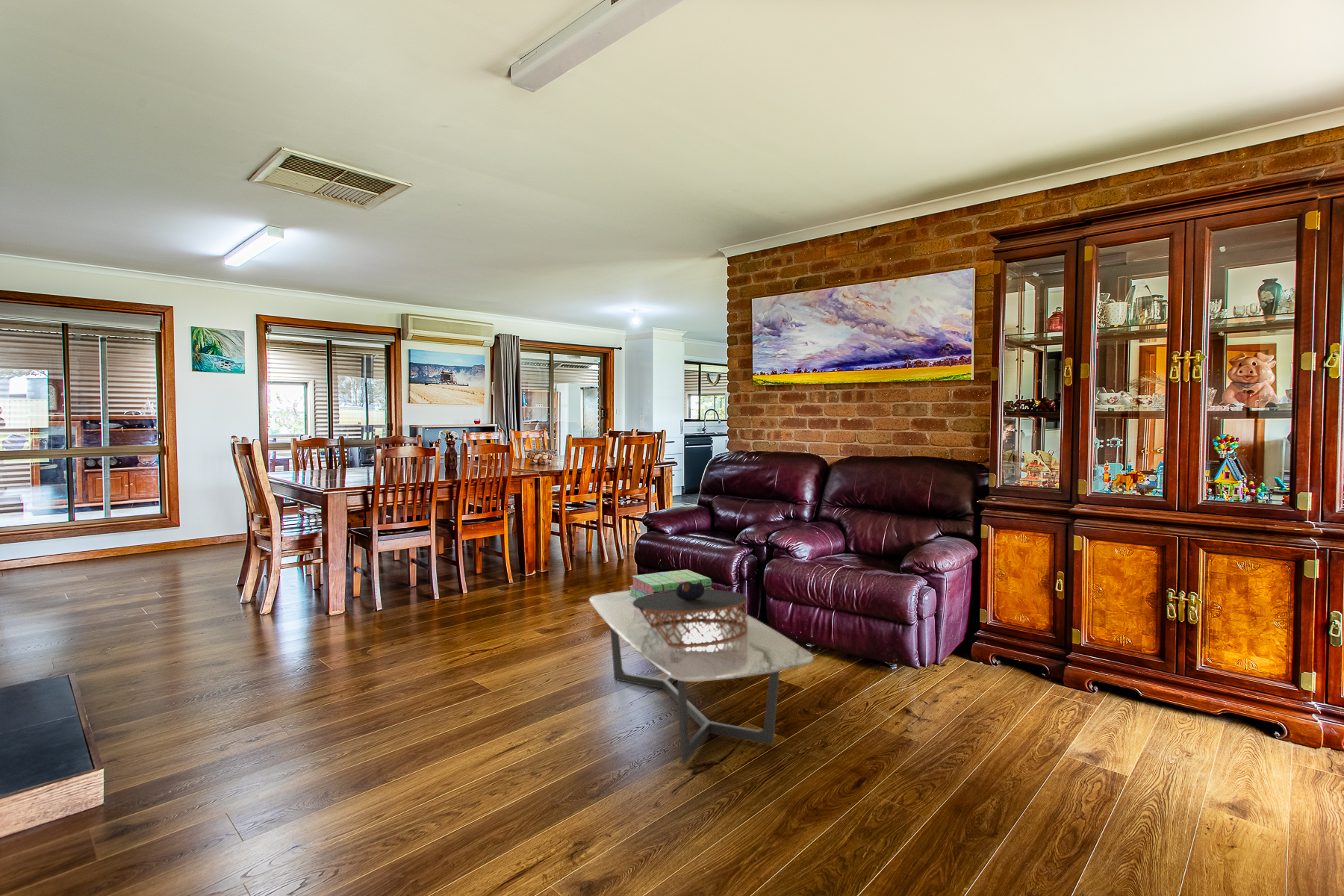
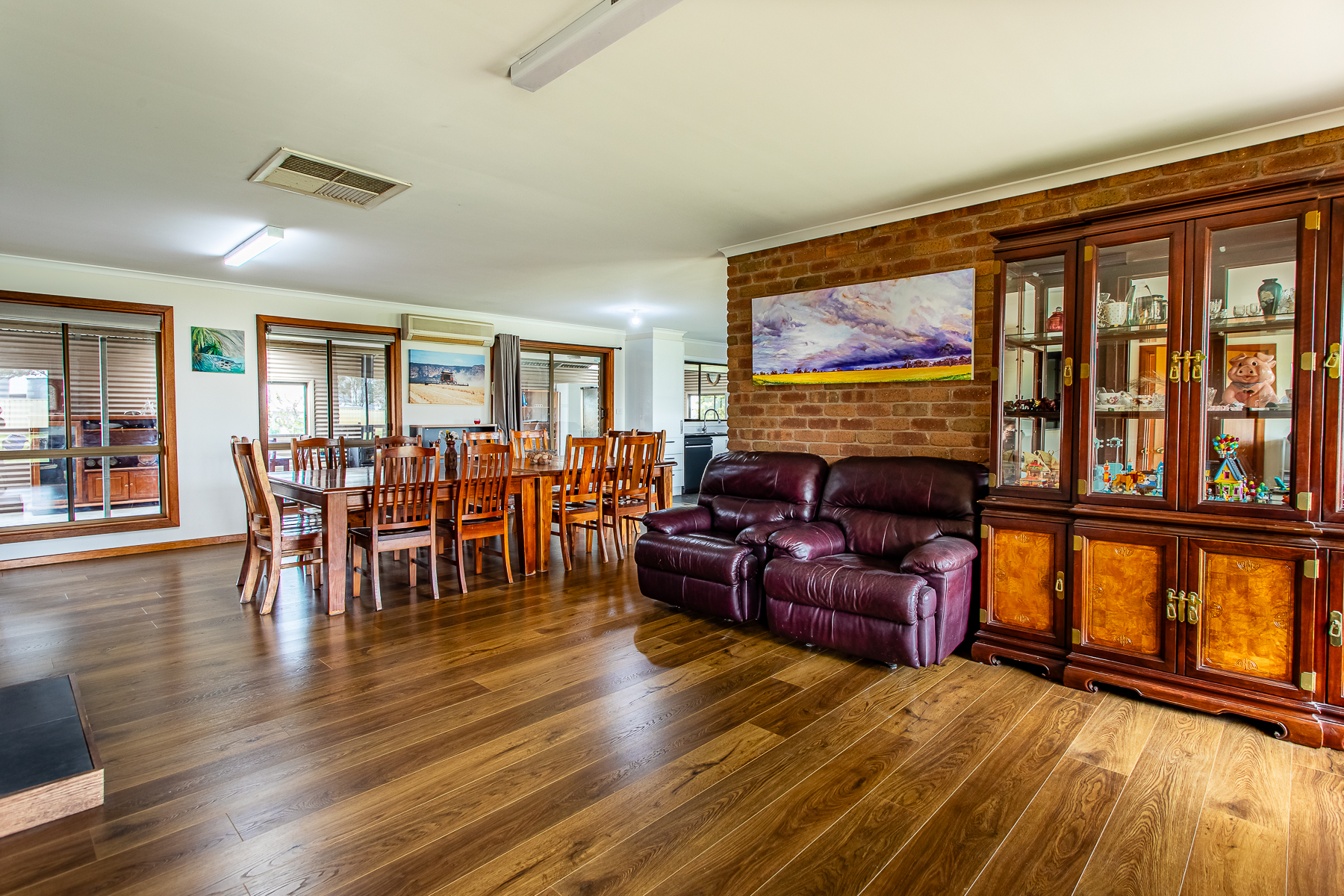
- stack of books (671, 585)
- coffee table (691, 606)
- coffee table (685, 665)
